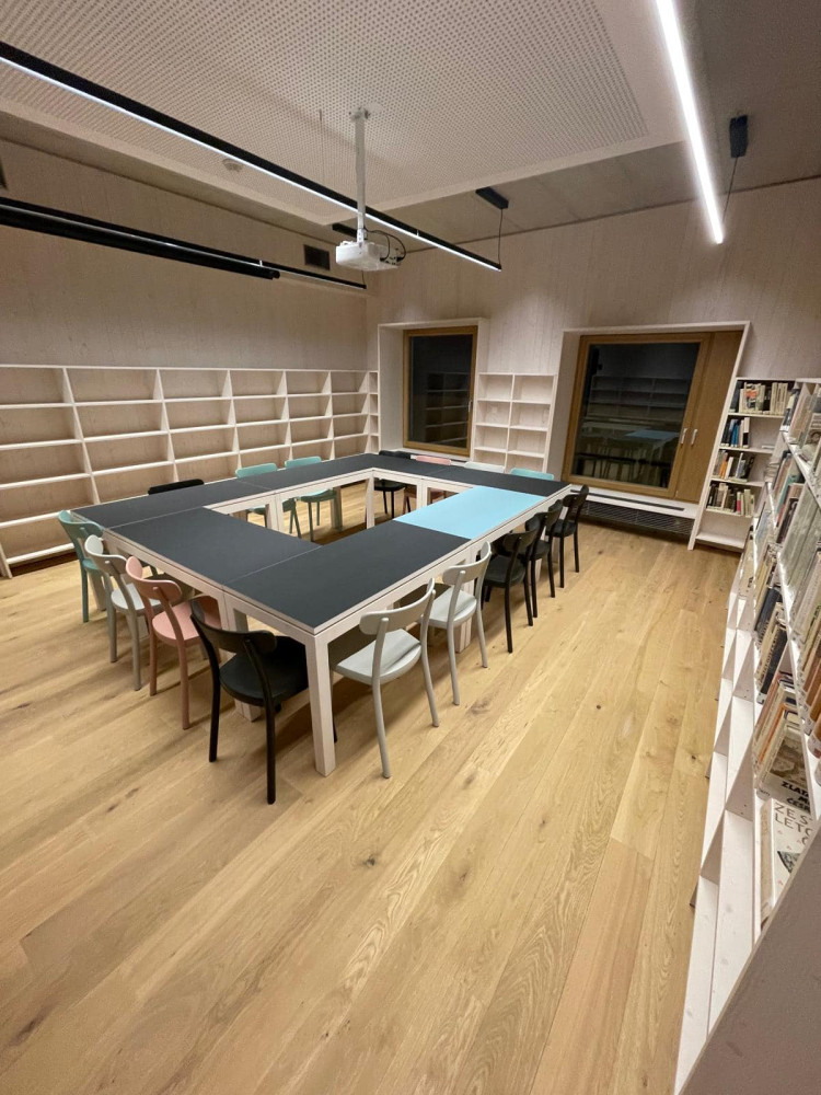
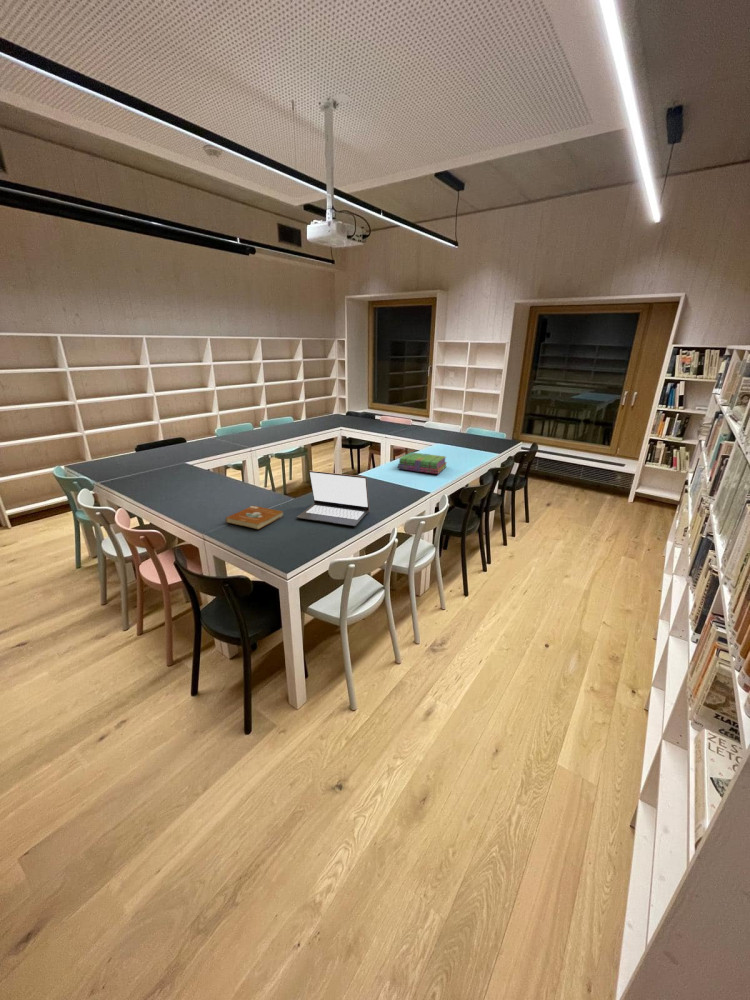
+ stack of books (422, 462)
+ laptop (333, 496)
+ book (255, 516)
